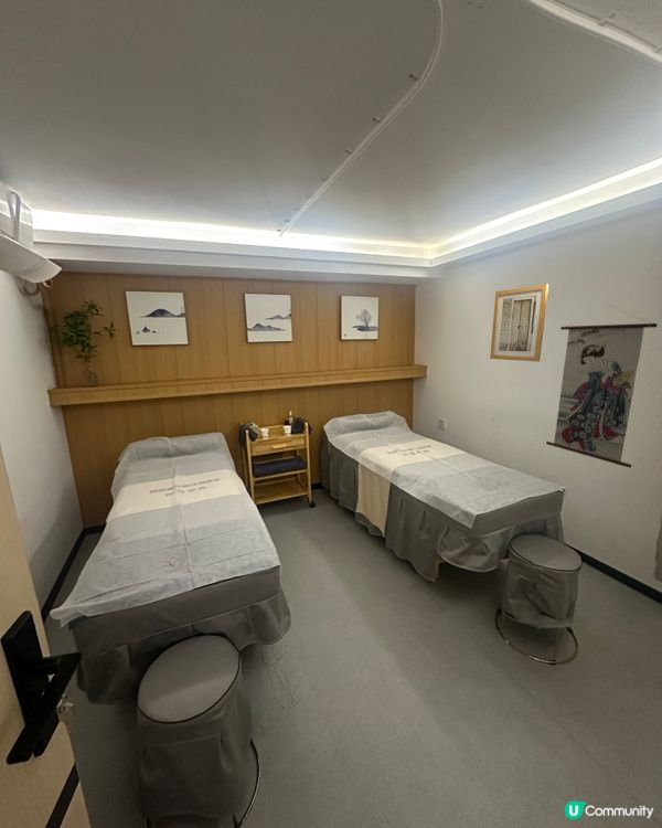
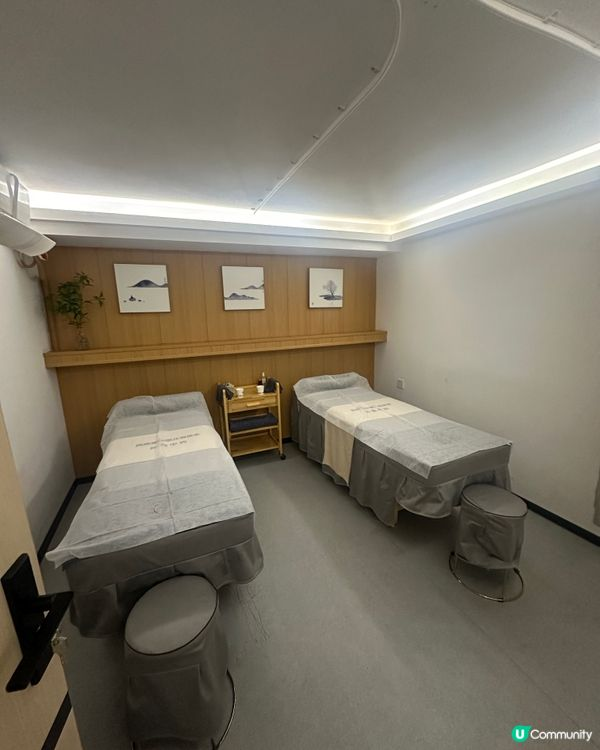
- wall art (516, 325)
- wall scroll (595, 382)
